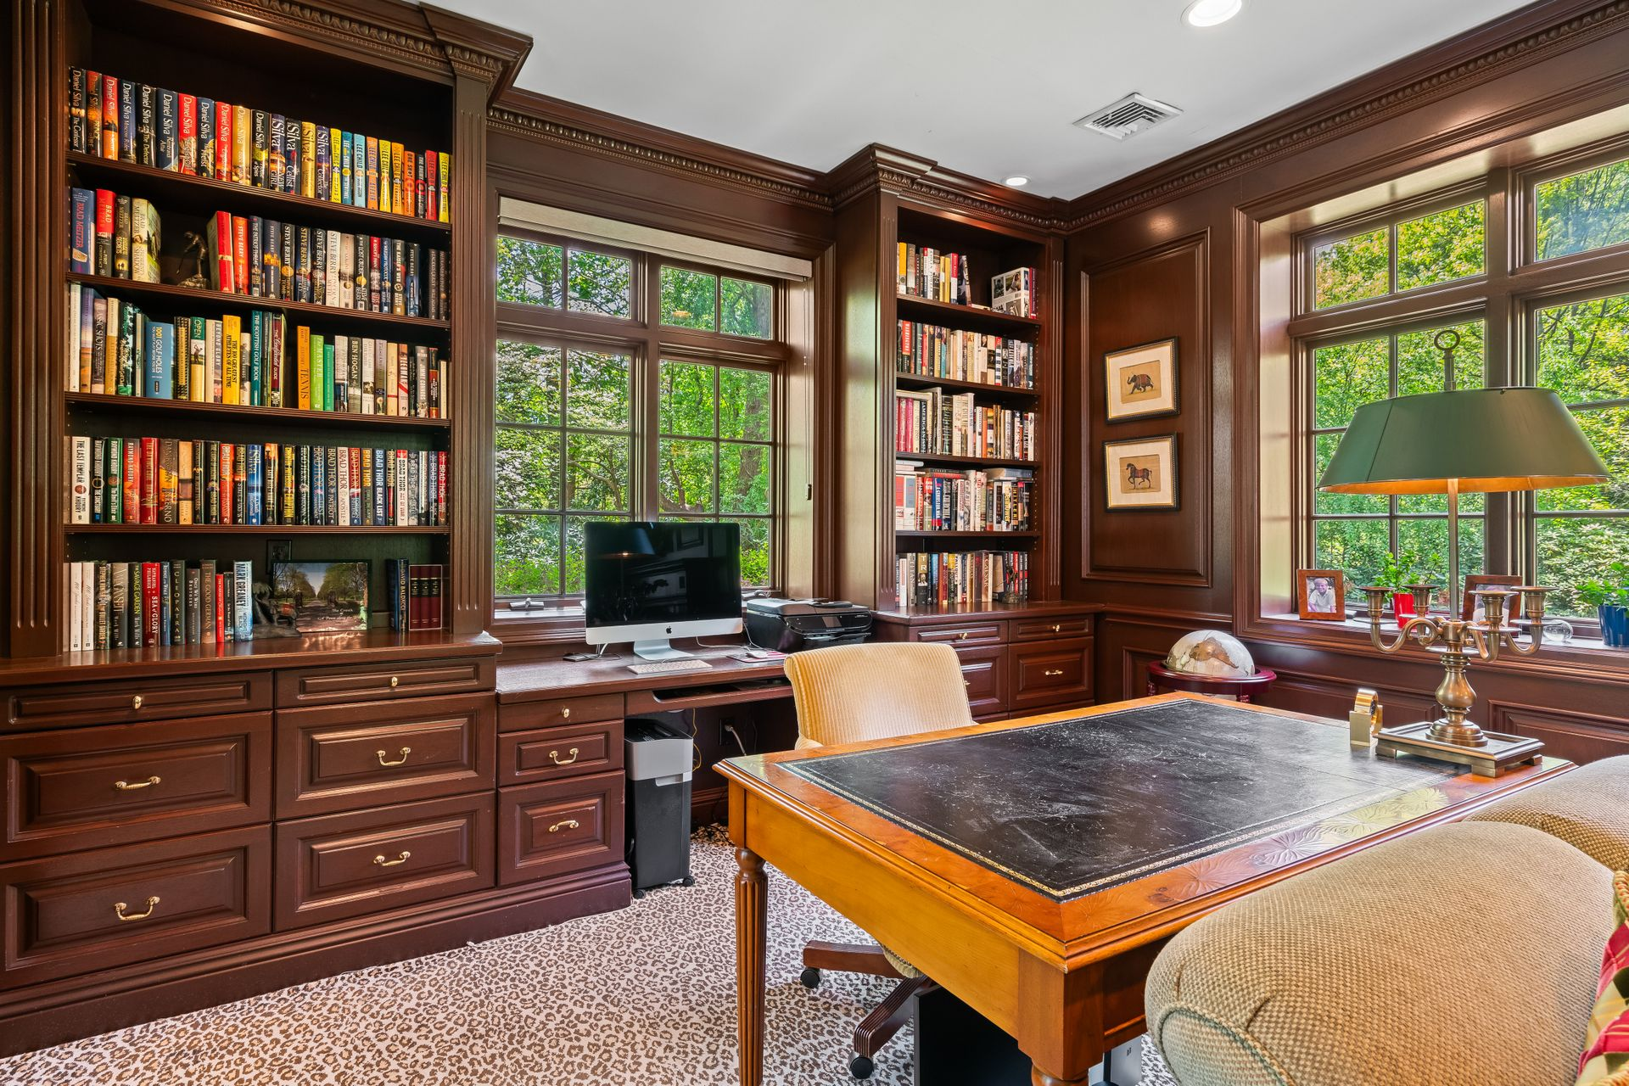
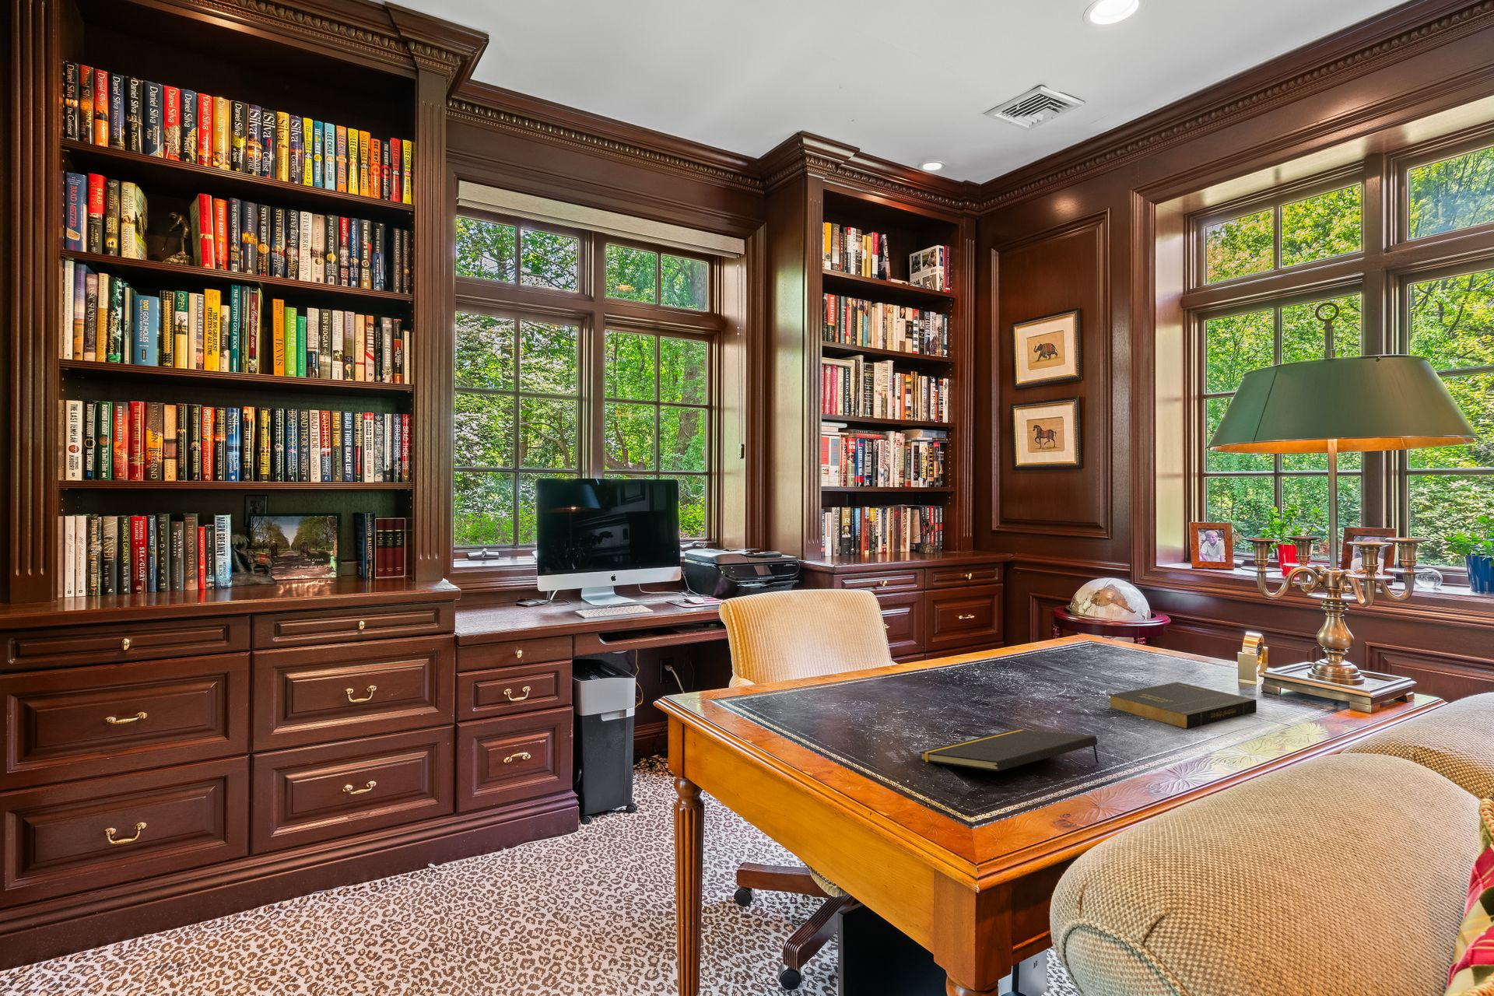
+ notepad (1007, 748)
+ book (1184, 703)
